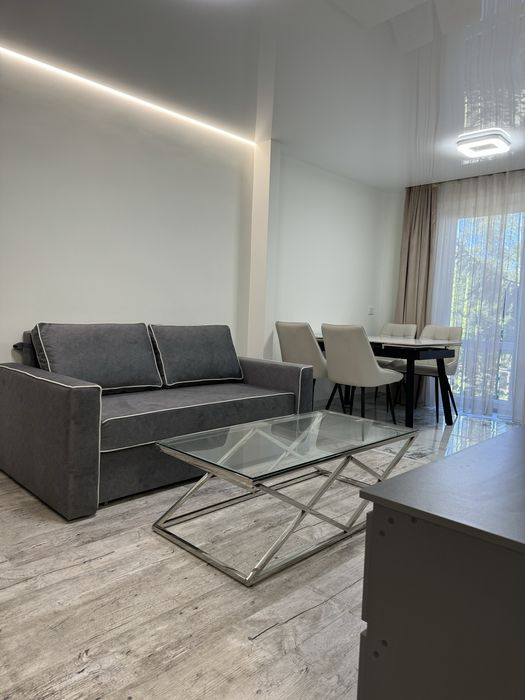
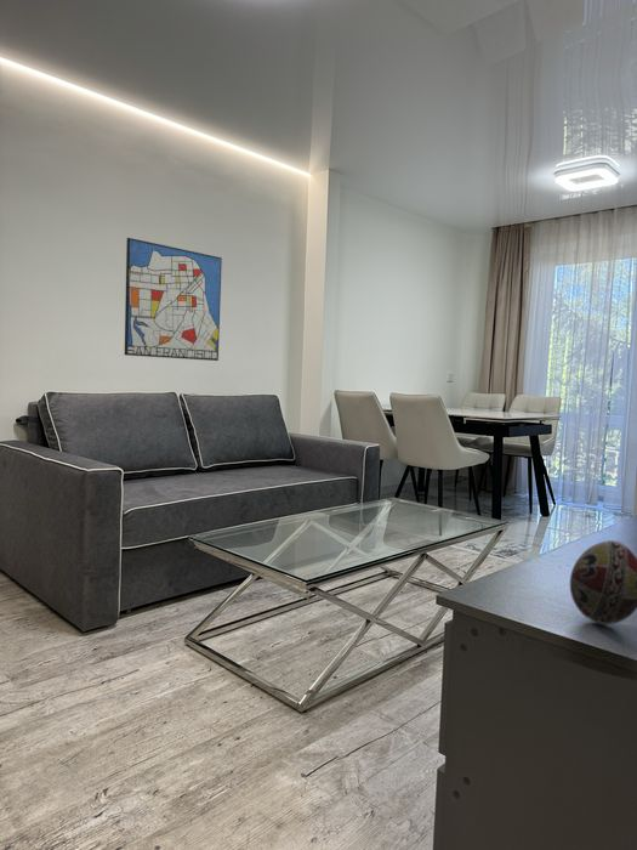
+ decorative egg (605, 580)
+ wall art (176, 304)
